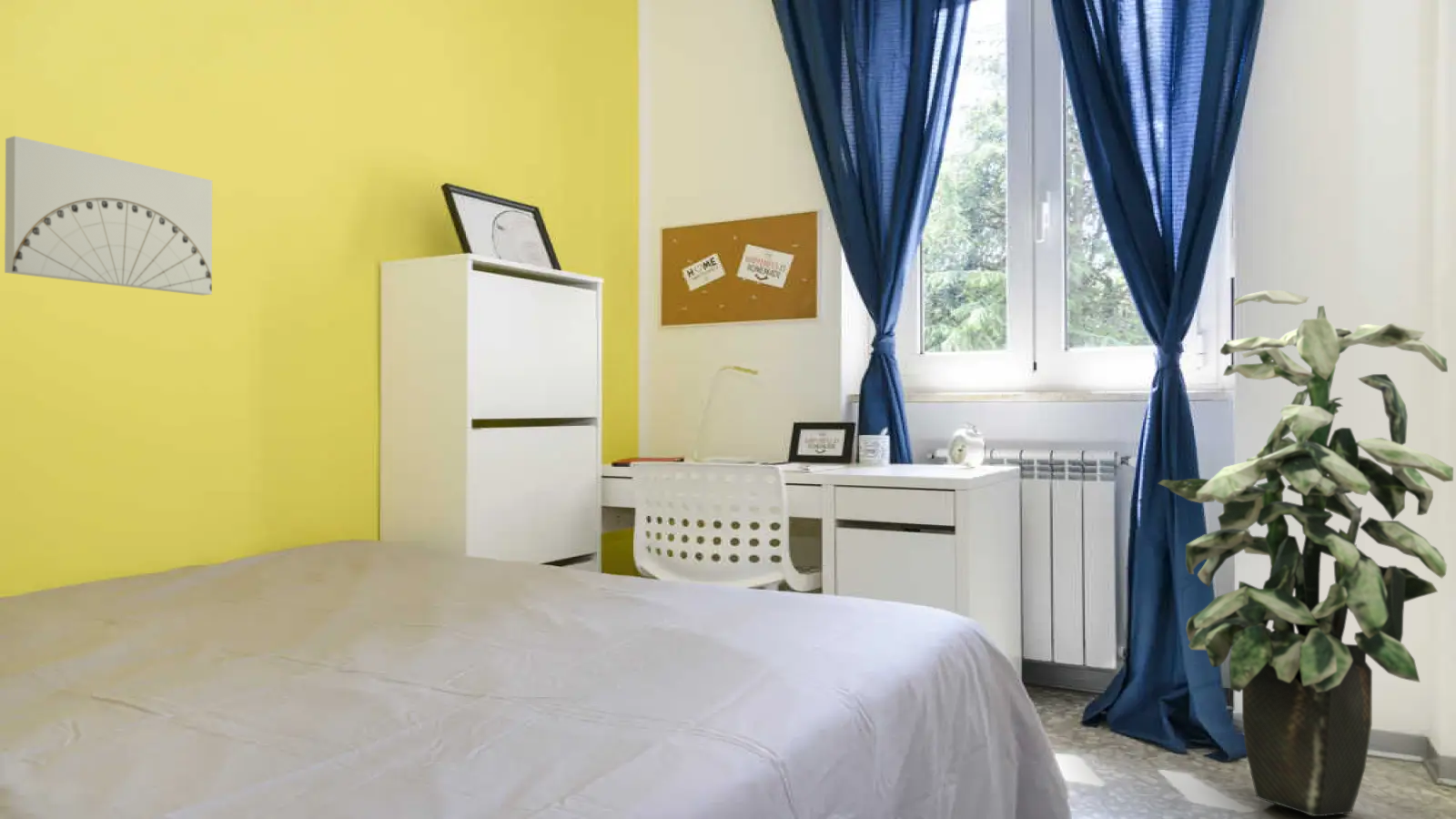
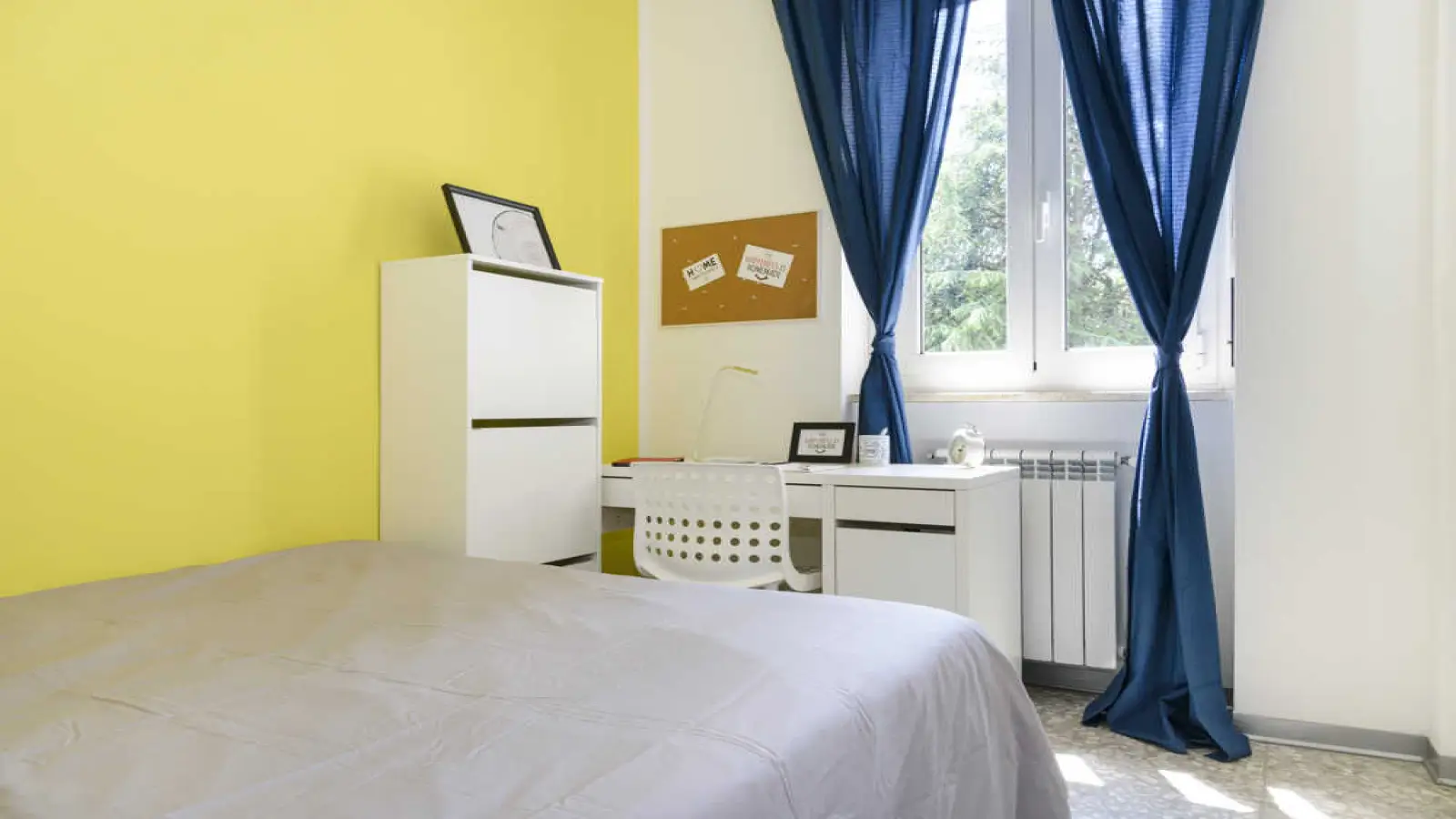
- indoor plant (1298, 544)
- wall art (116, 222)
